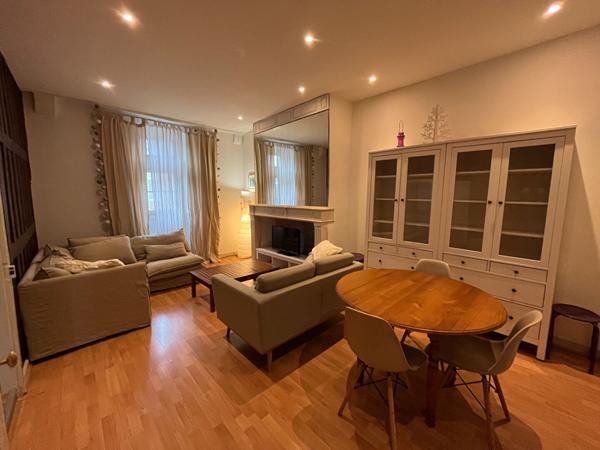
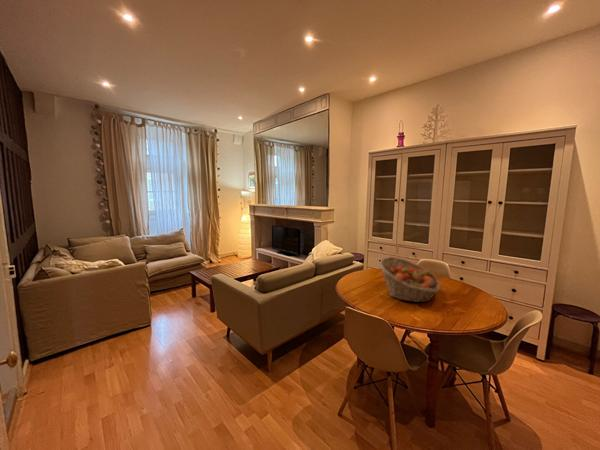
+ fruit basket (408, 277)
